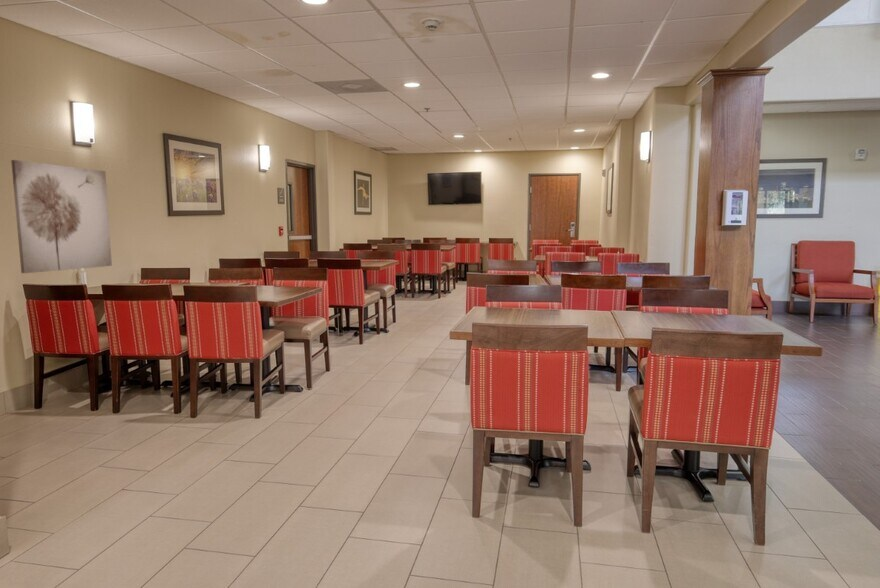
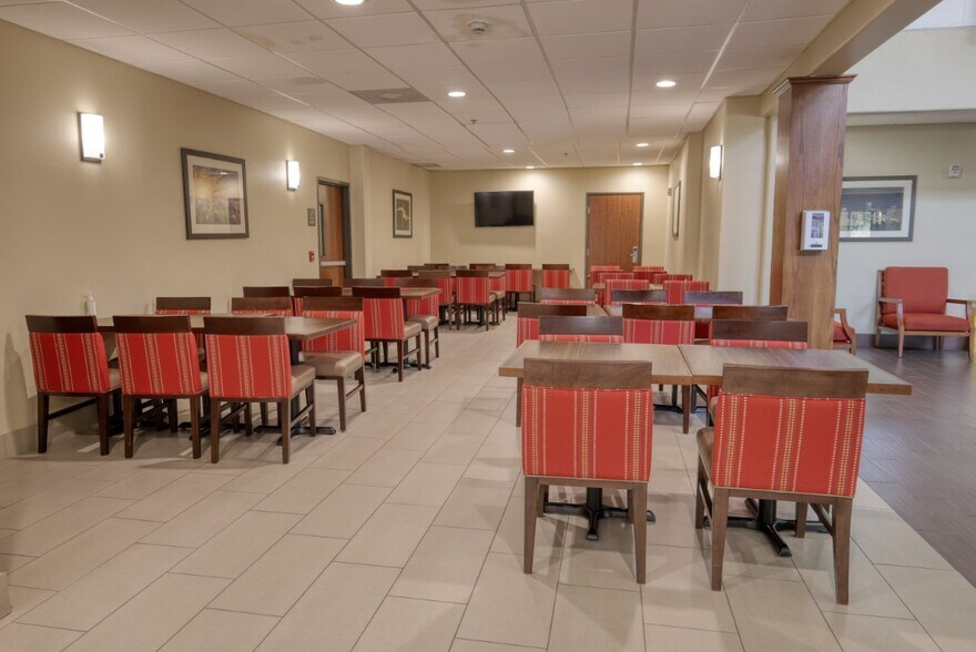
- wall art (66, 218)
